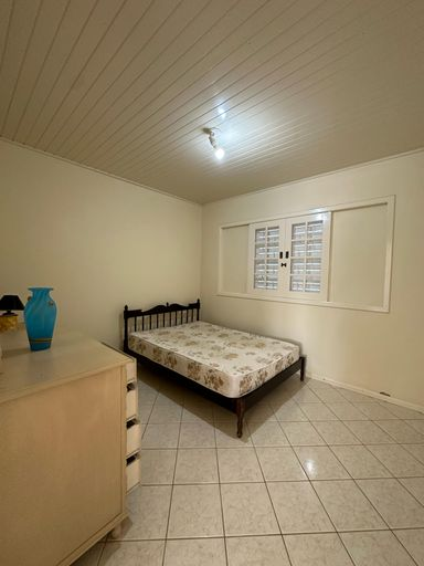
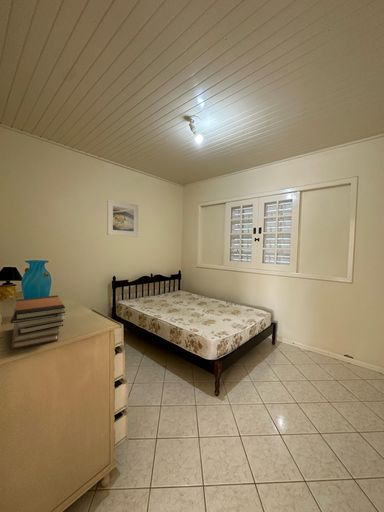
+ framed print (123, 219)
+ book stack (38, 318)
